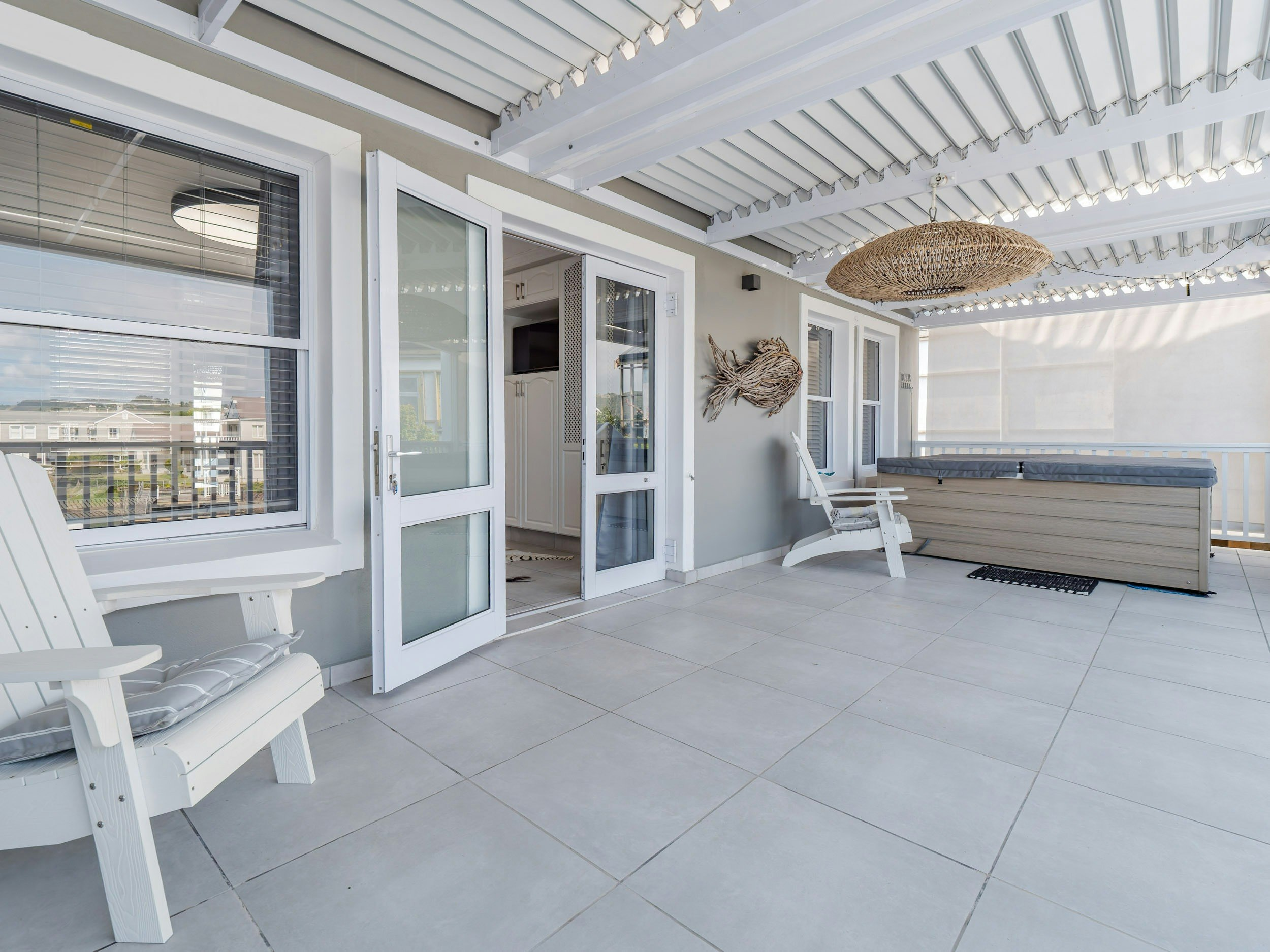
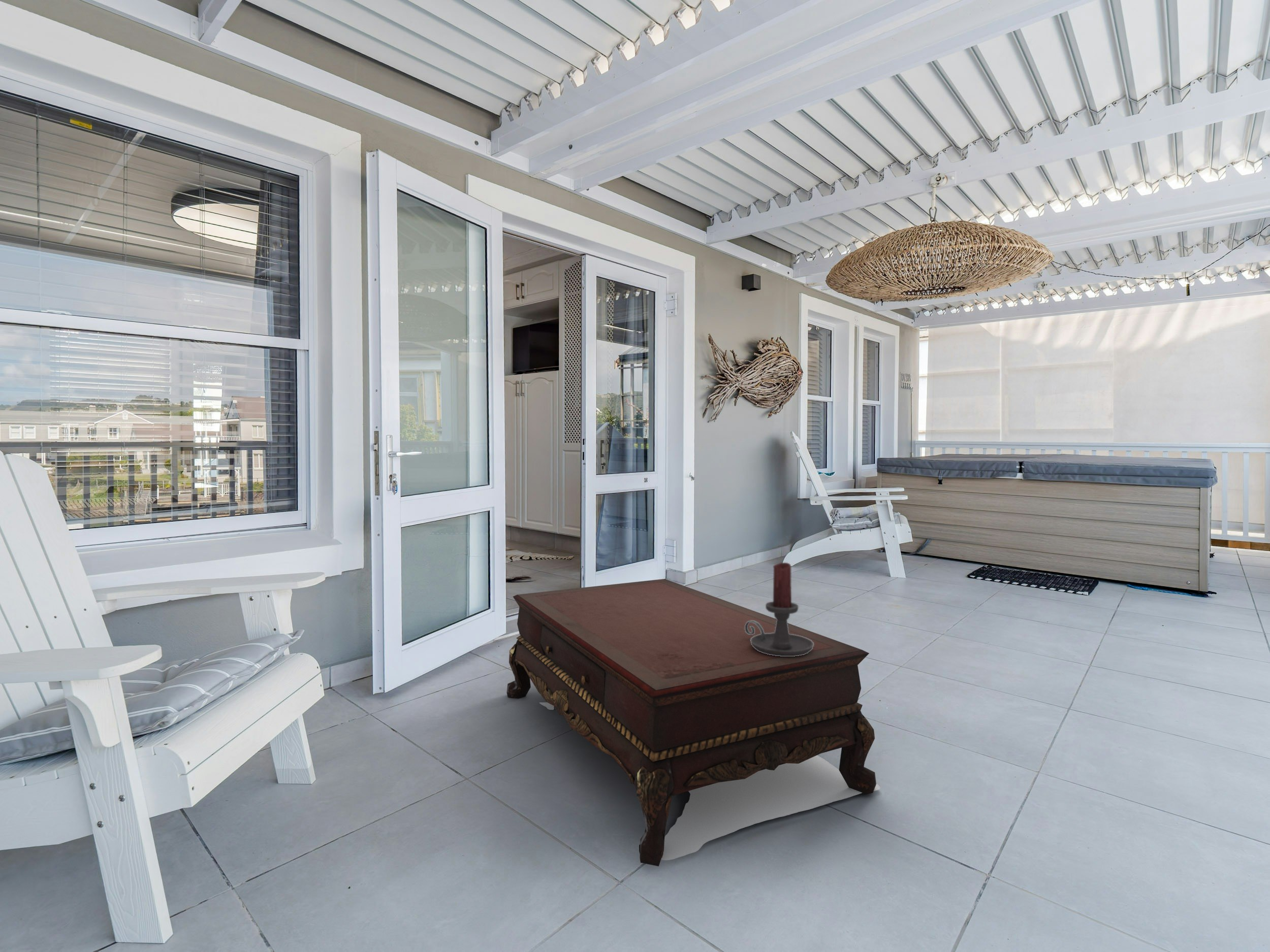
+ coffee table (663, 674)
+ candle holder (775, 604)
